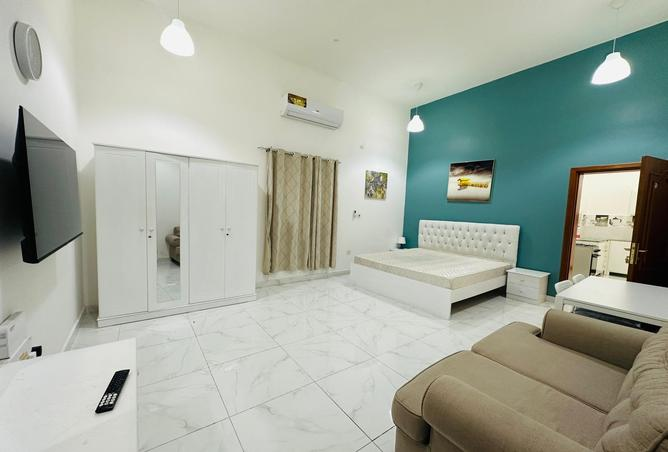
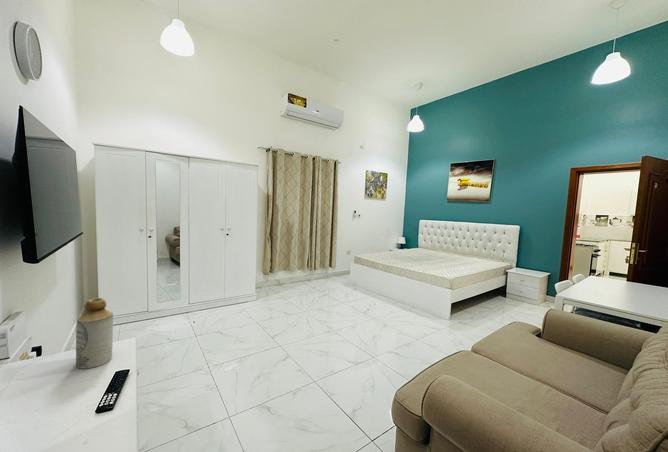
+ bottle (94, 330)
